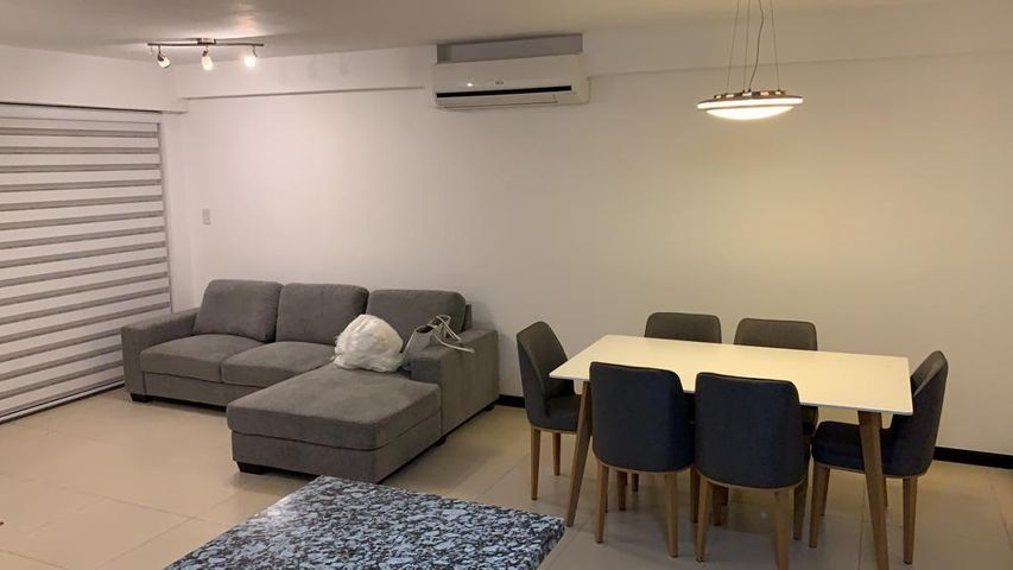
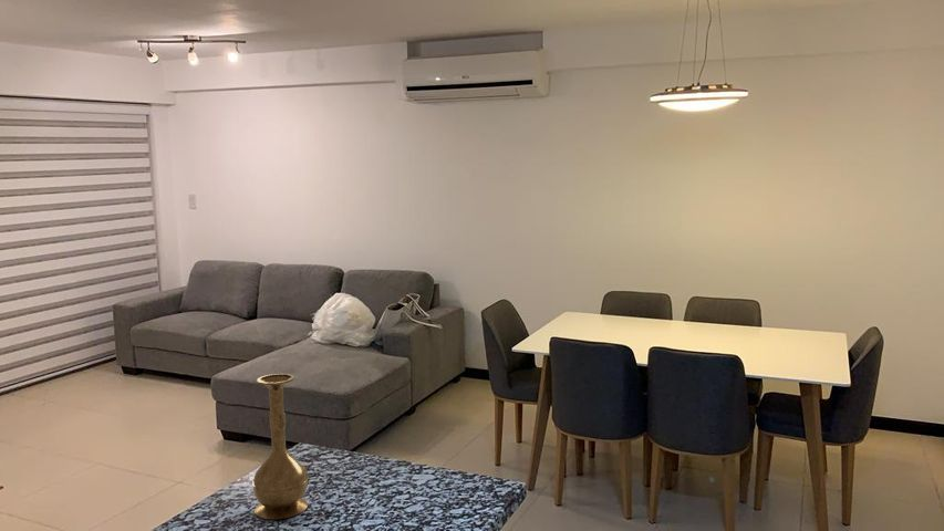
+ vase (278, 442)
